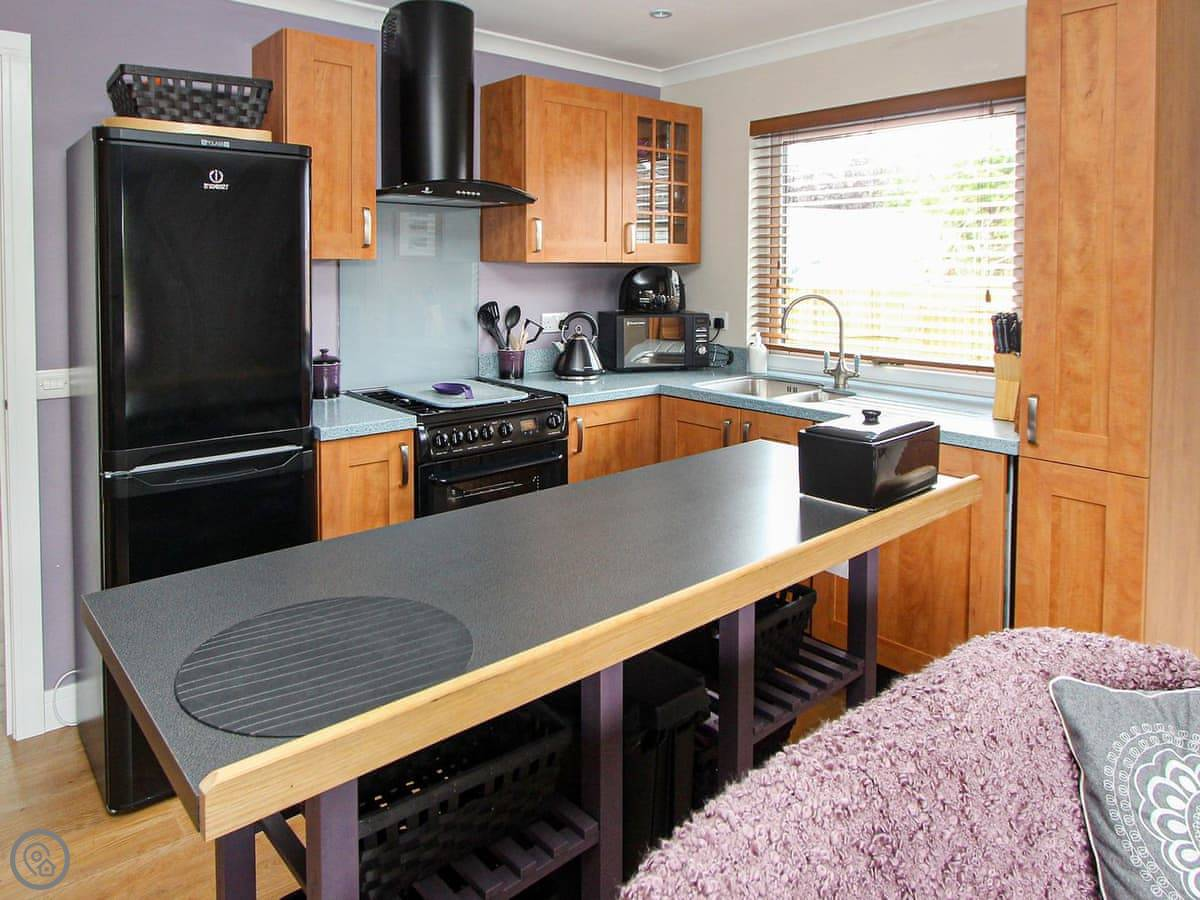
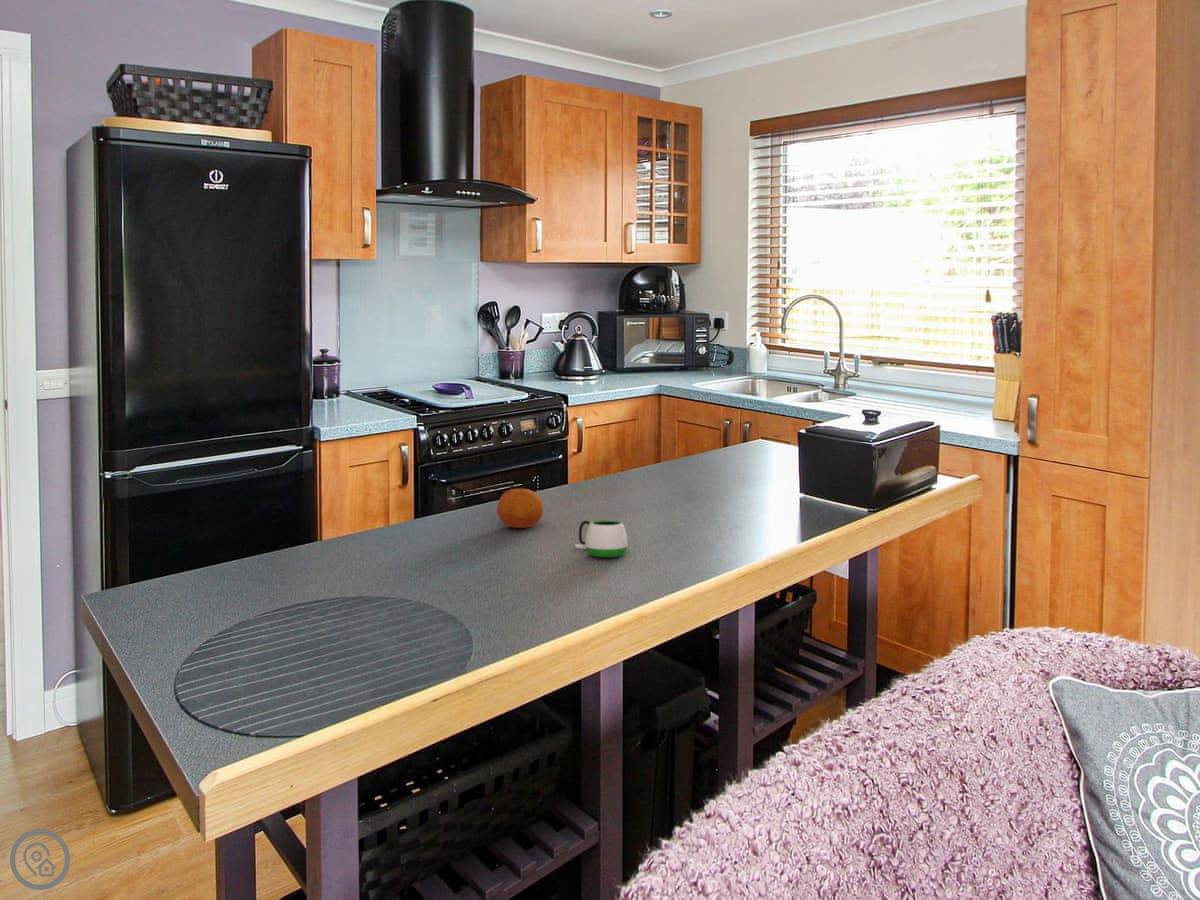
+ fruit (520, 508)
+ mug (597, 537)
